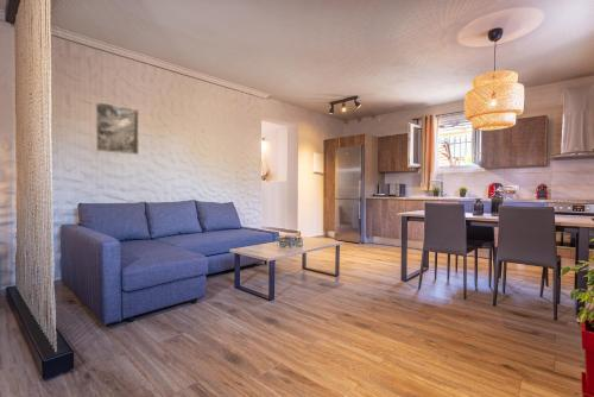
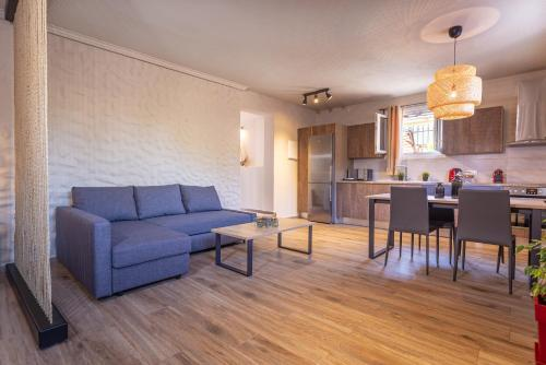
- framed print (118, 130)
